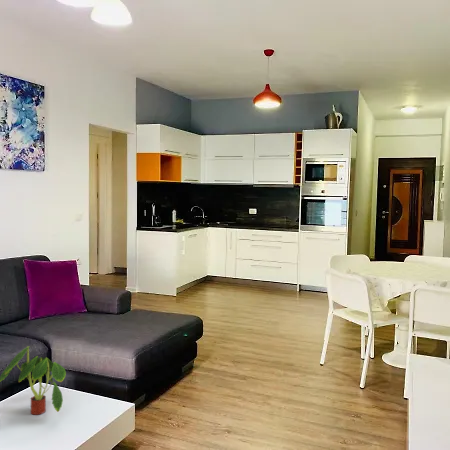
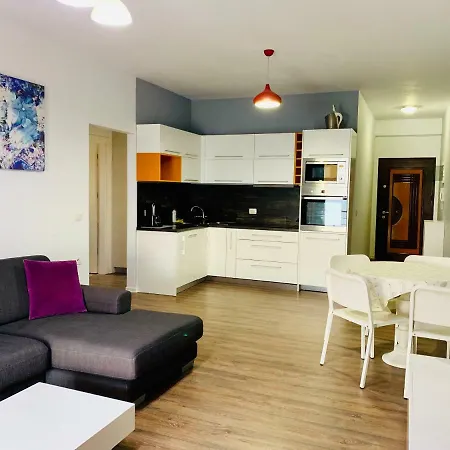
- plant (38, 379)
